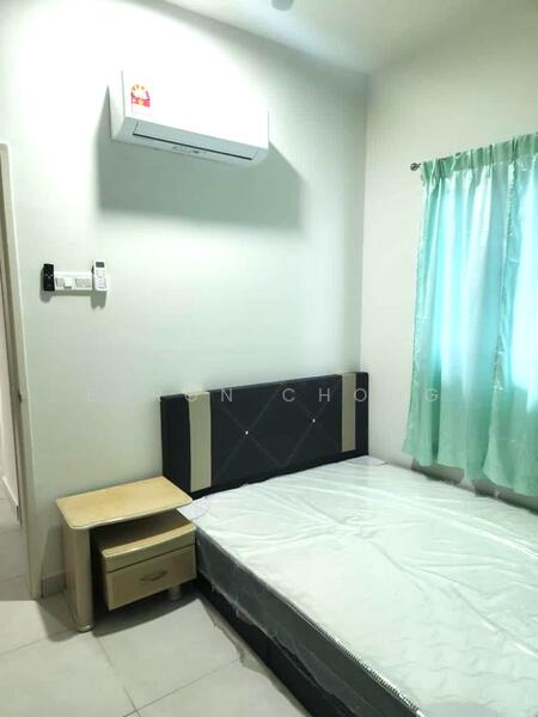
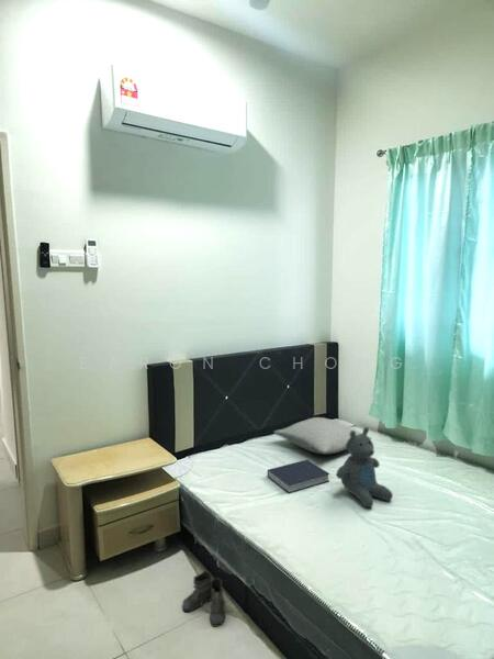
+ boots (205, 594)
+ pillow (322, 434)
+ book (297, 474)
+ teddy bear (366, 463)
